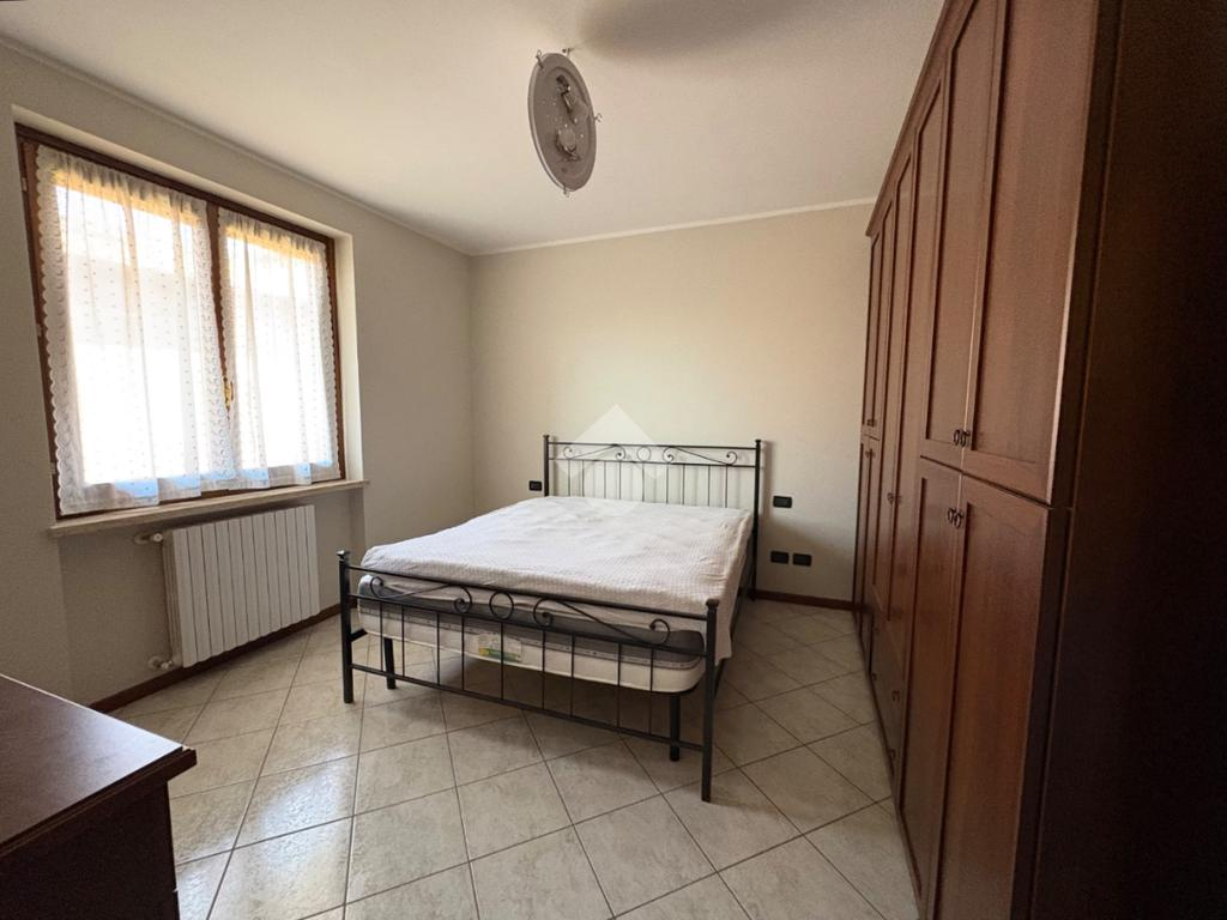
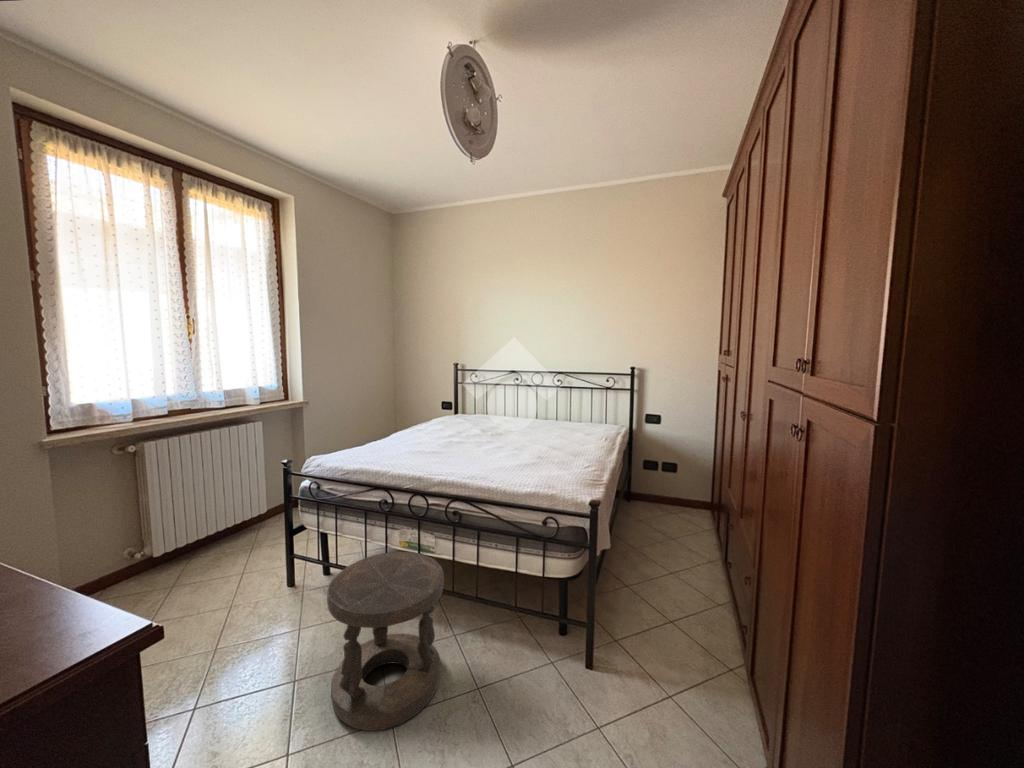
+ stool (387, 630)
